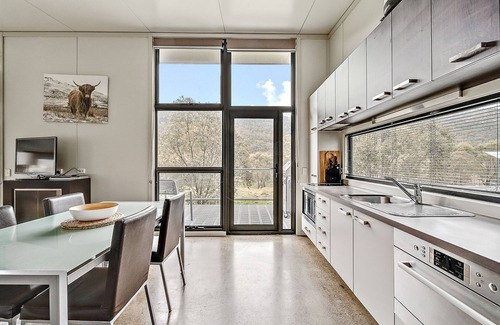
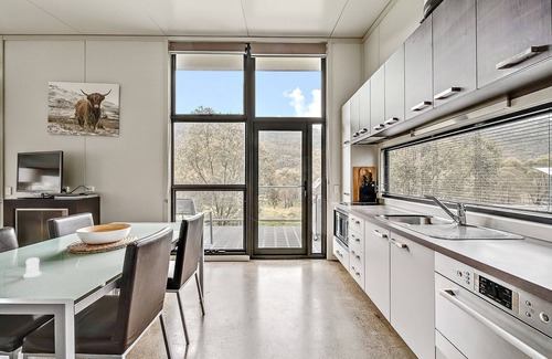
+ salt shaker (32, 266)
